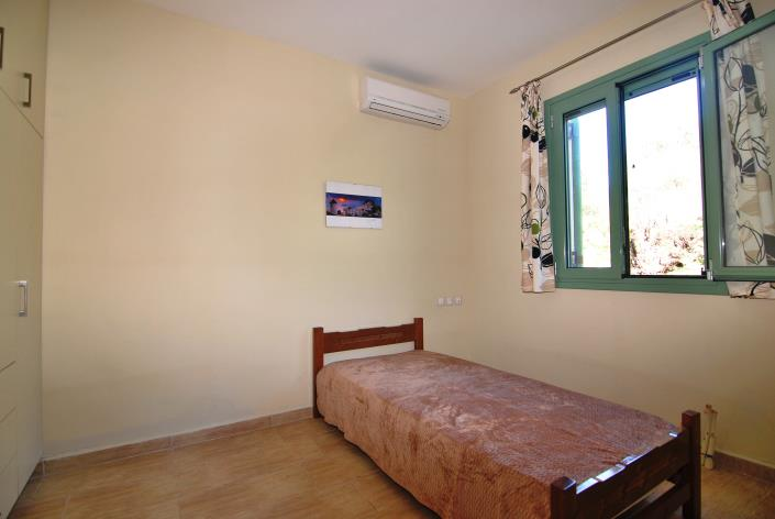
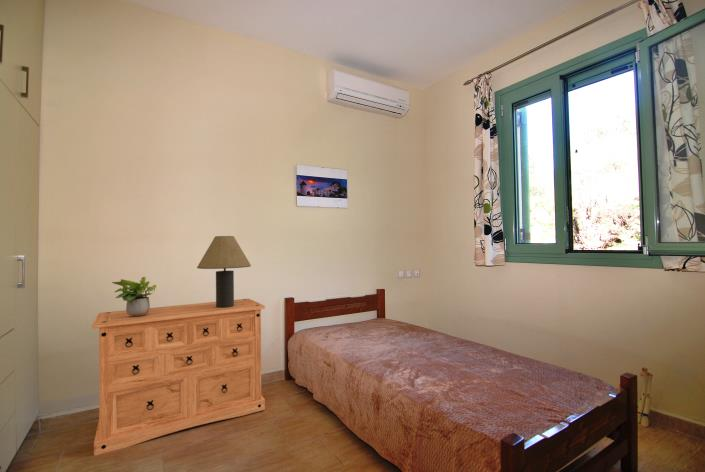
+ table lamp (224, 270)
+ potted plant (134, 295)
+ dresser (185, 362)
